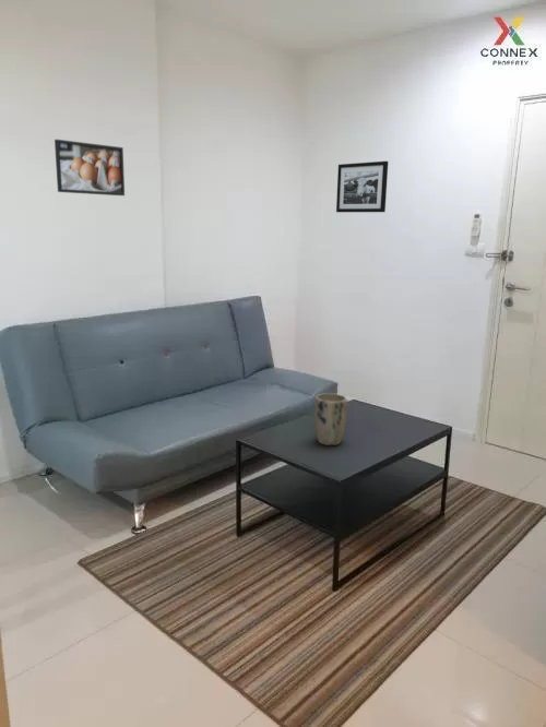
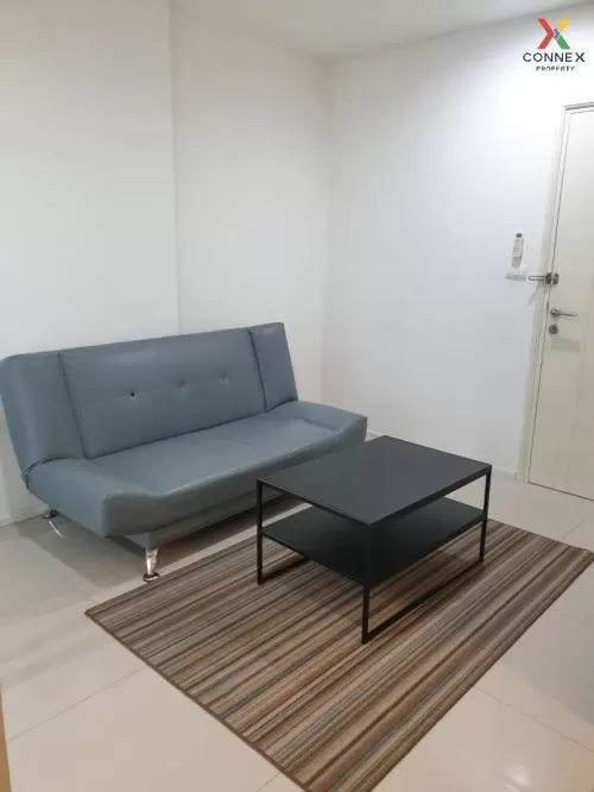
- picture frame (360, 188)
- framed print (91, 168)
- plant pot (330, 419)
